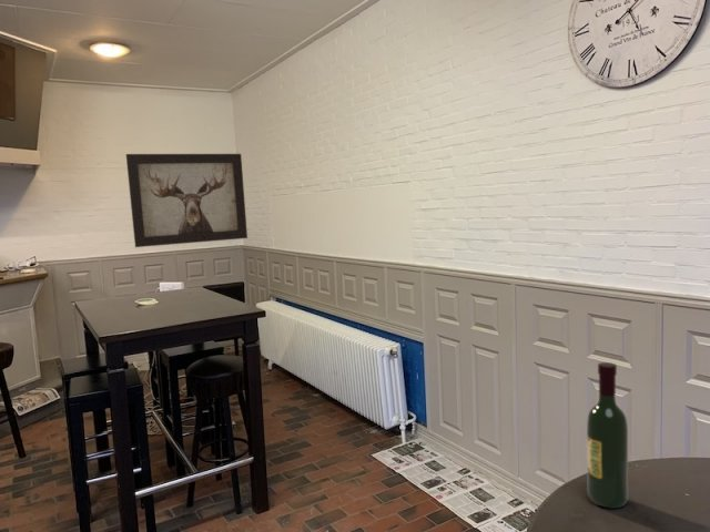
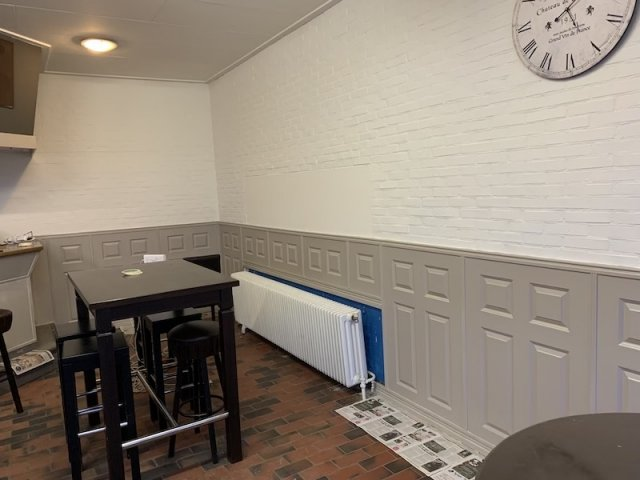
- wine bottle (607, 433)
- wall art (190, 198)
